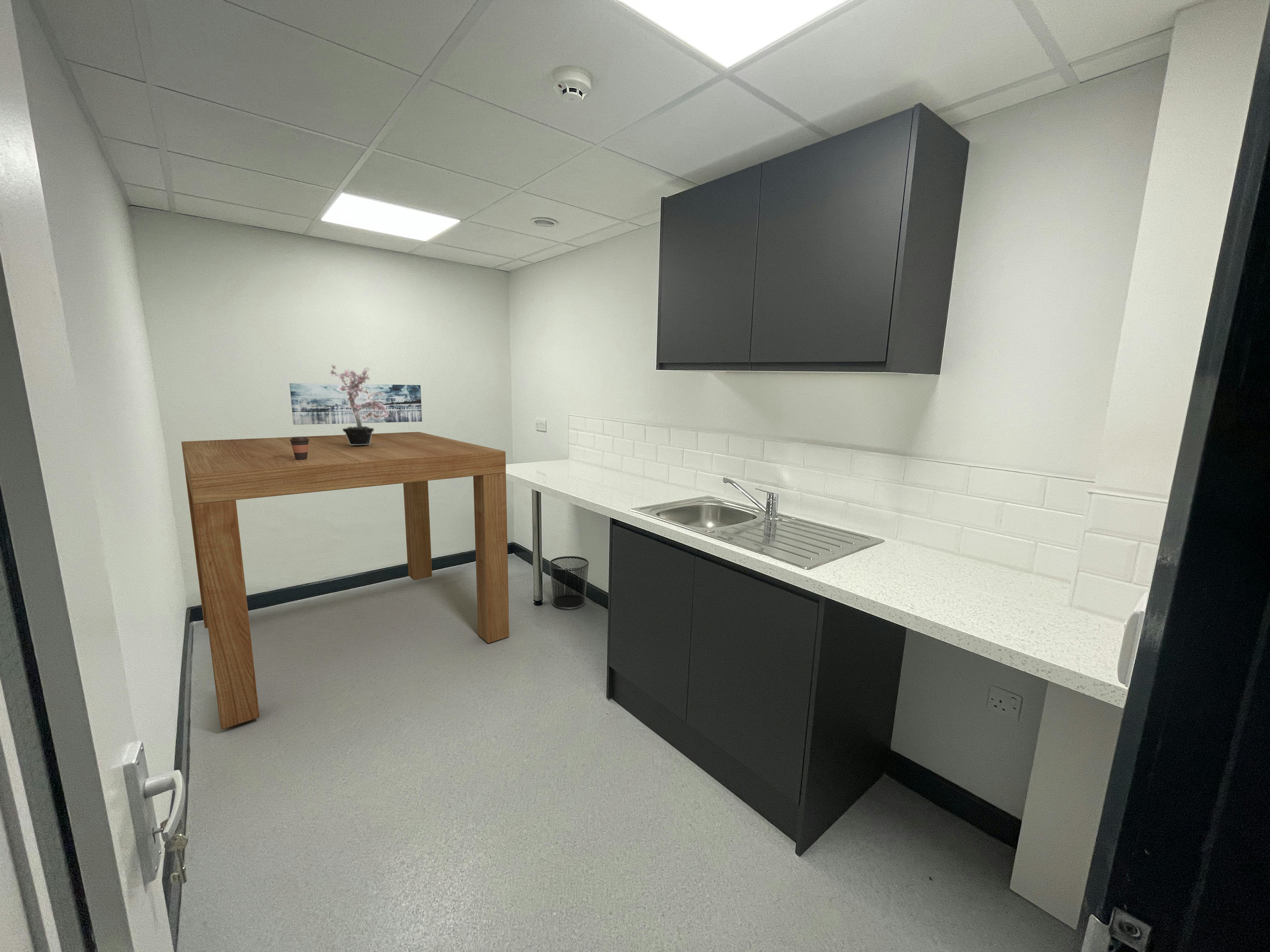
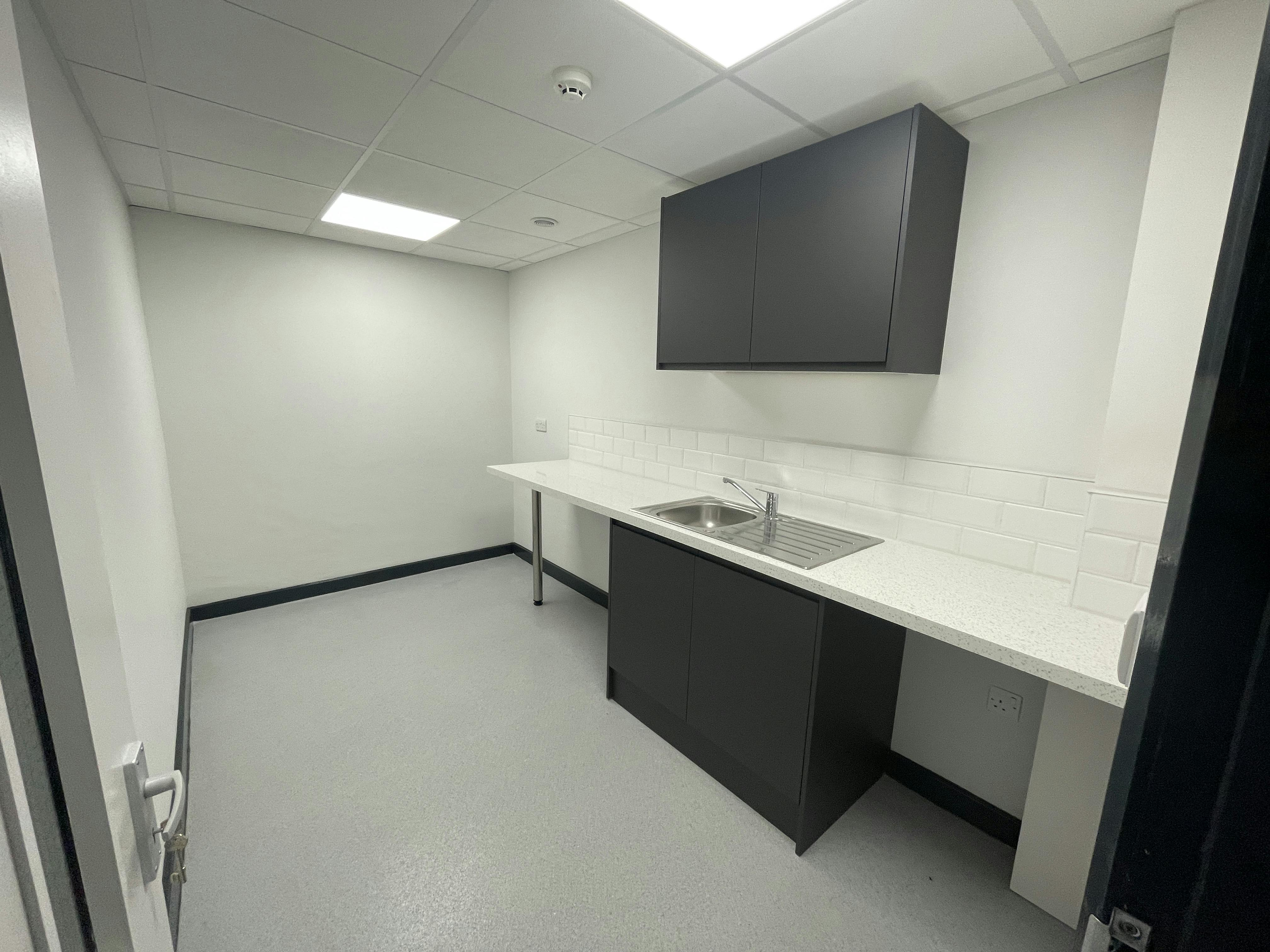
- waste bin (569, 582)
- potted plant (360, 405)
- table (341, 489)
- wall art (360, 404)
- coffee cup (300, 448)
